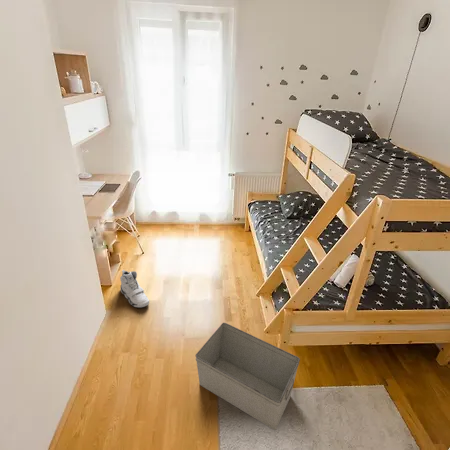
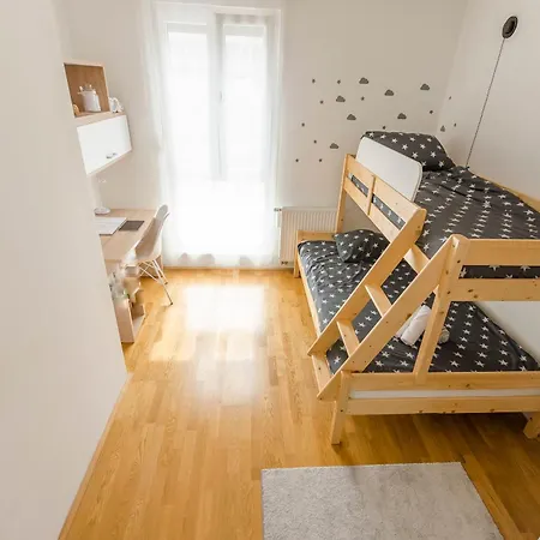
- sneaker (133, 287)
- storage bin (246, 374)
